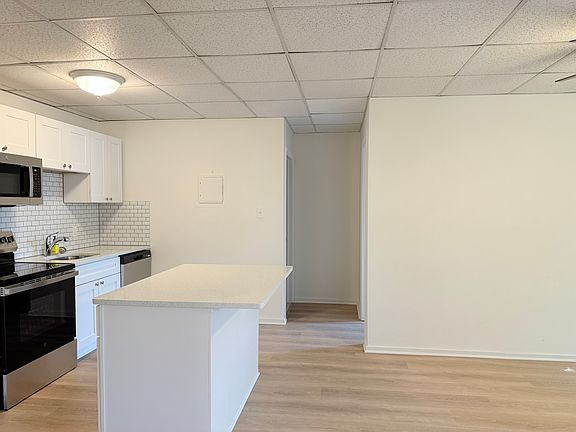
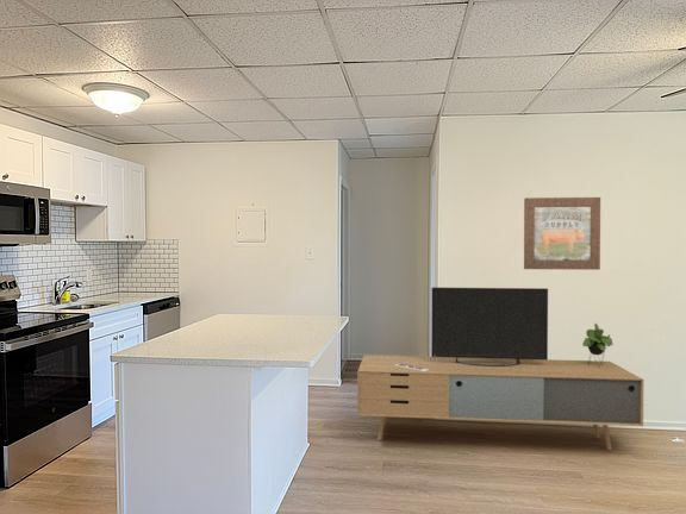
+ media console (488, 363)
+ wall art (561, 233)
